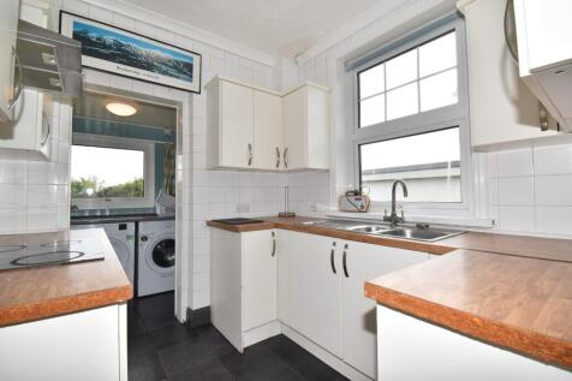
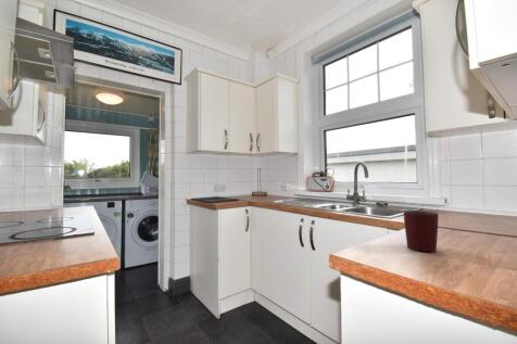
+ mug (424, 229)
